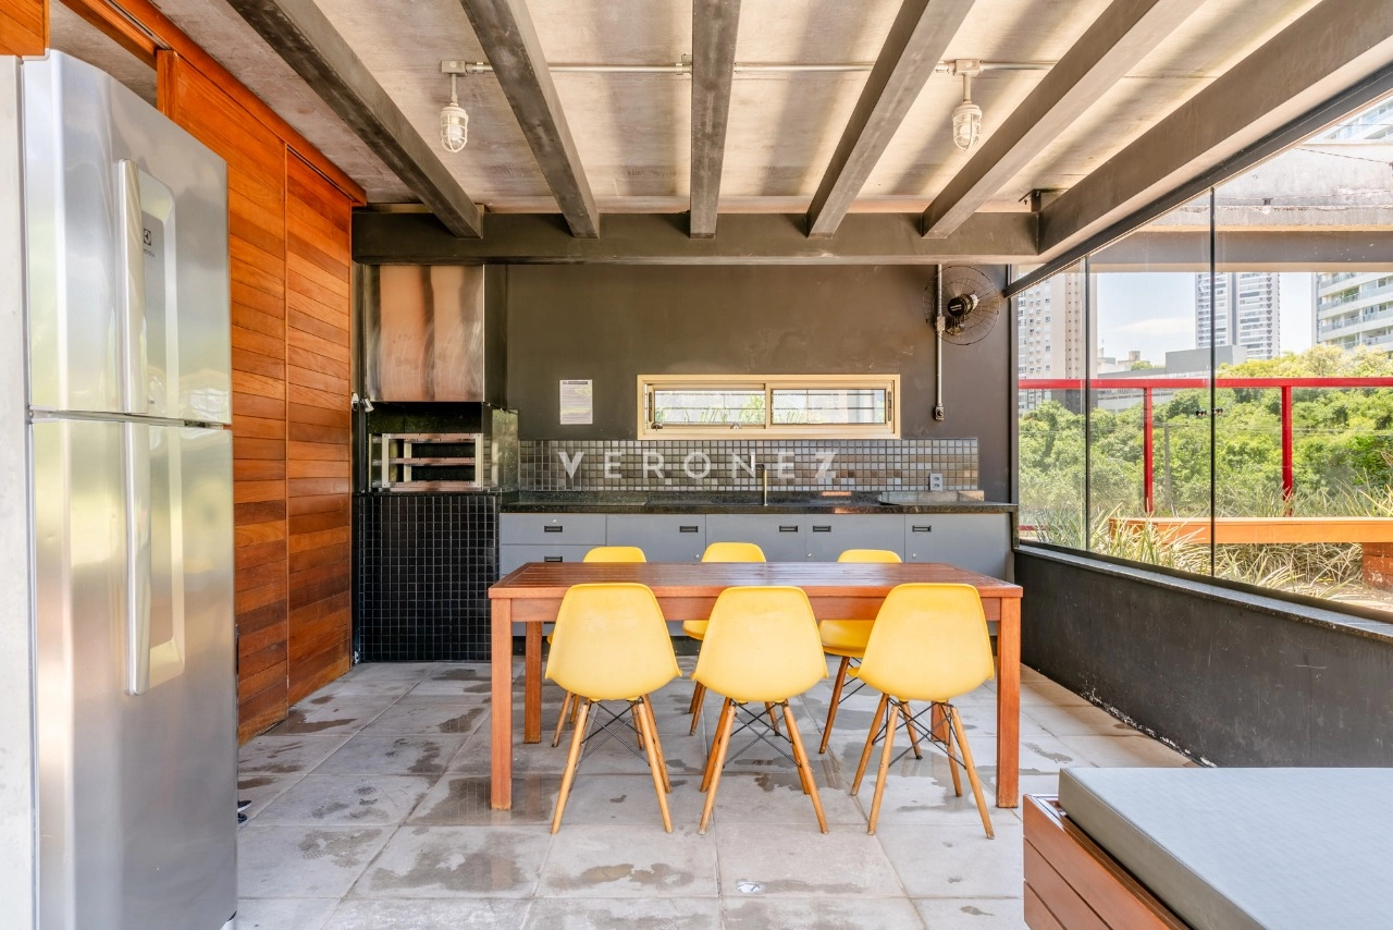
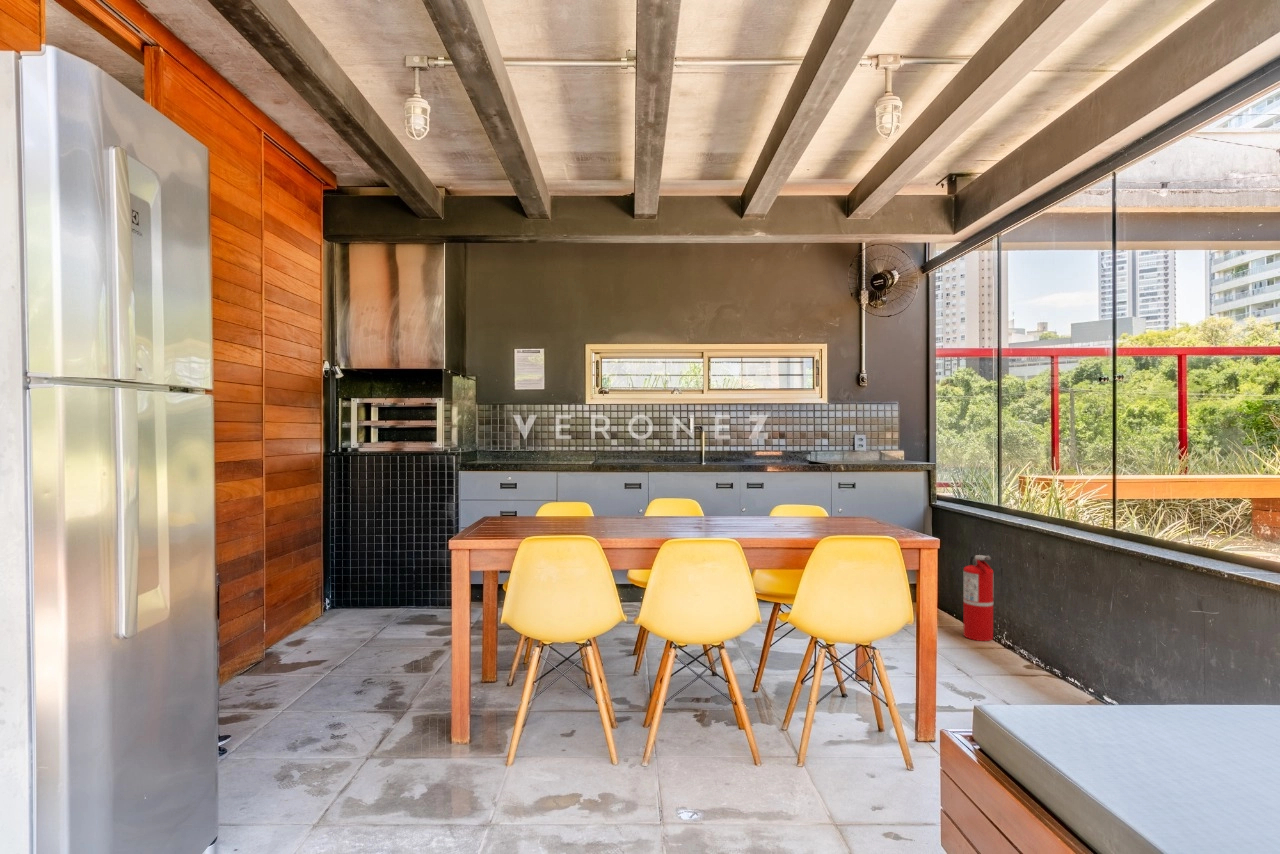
+ fire extinguisher (978, 595)
